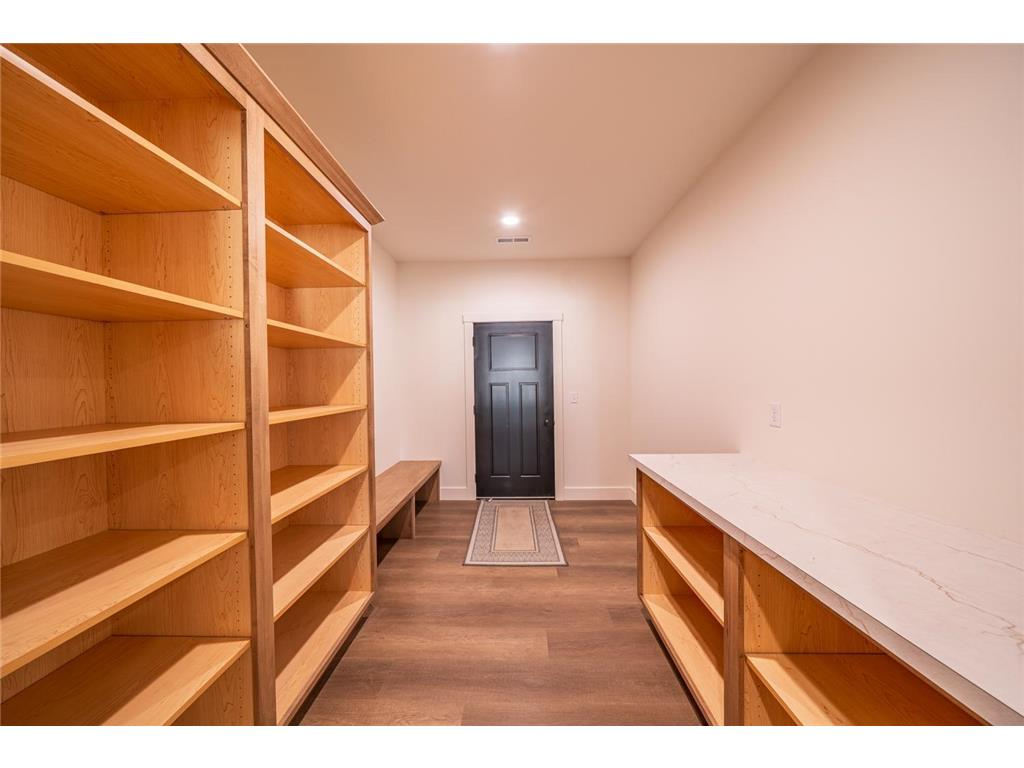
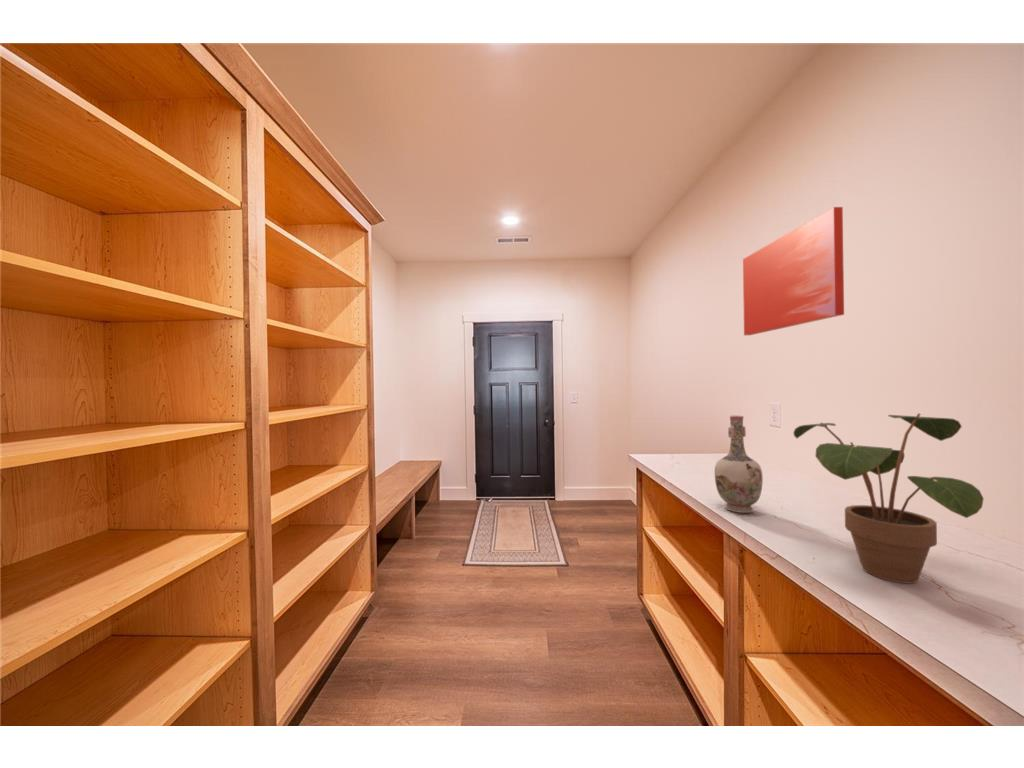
+ wall art (784, 282)
+ vase (737, 462)
+ potted plant (882, 494)
